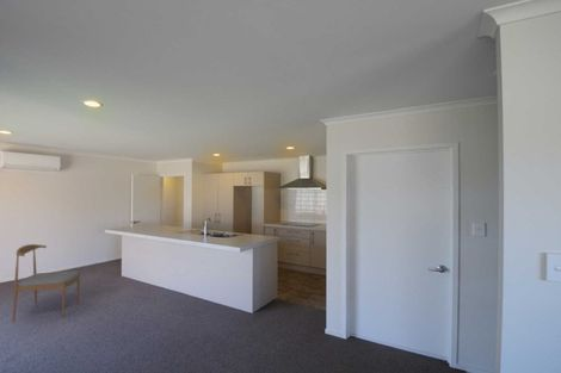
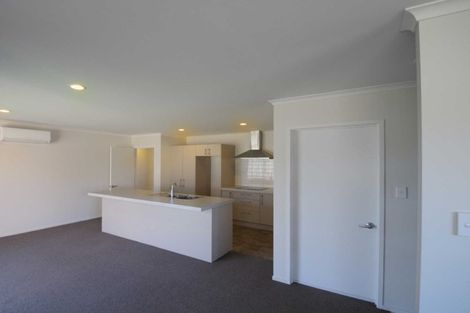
- dining chair (49, 278)
